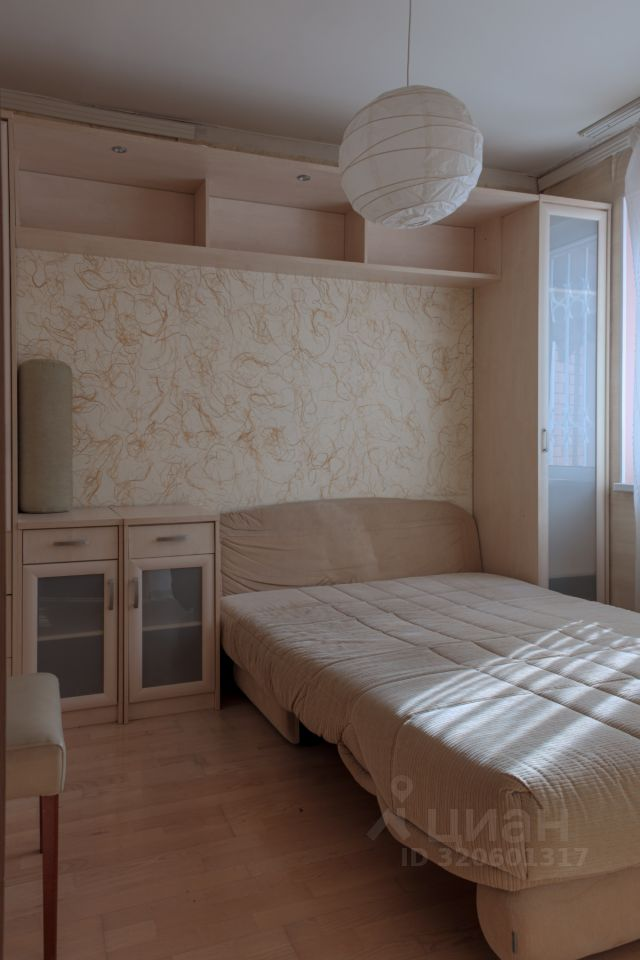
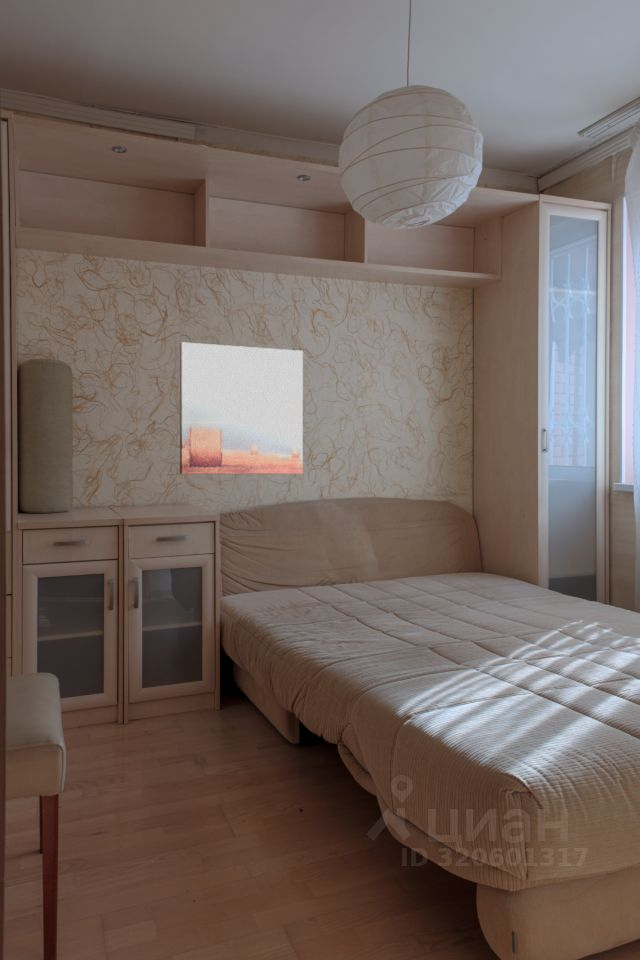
+ wall art (243, 410)
